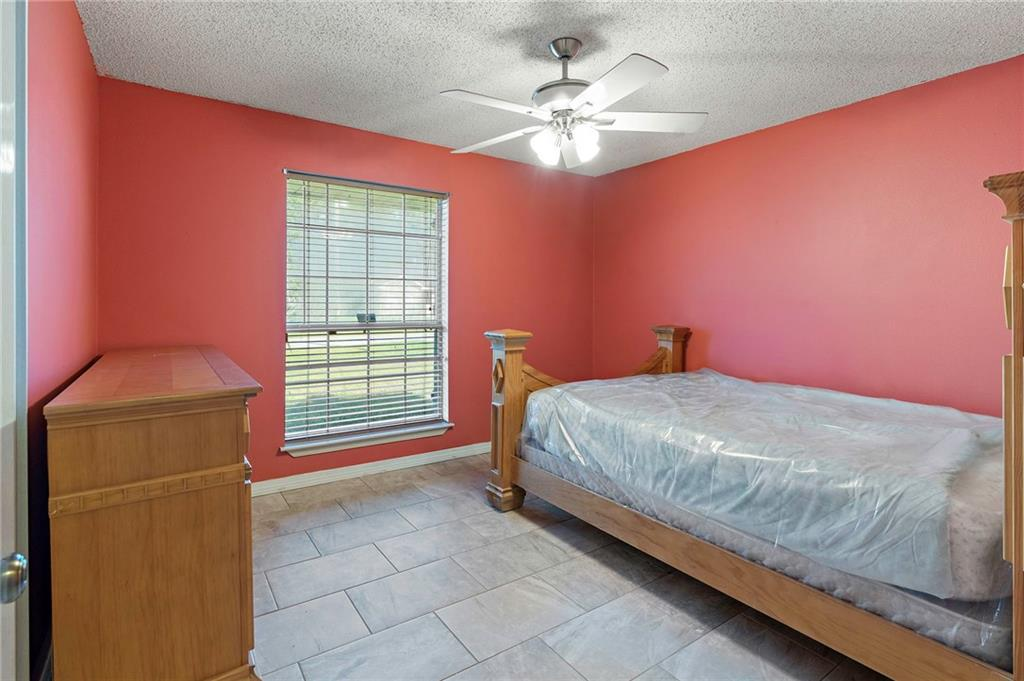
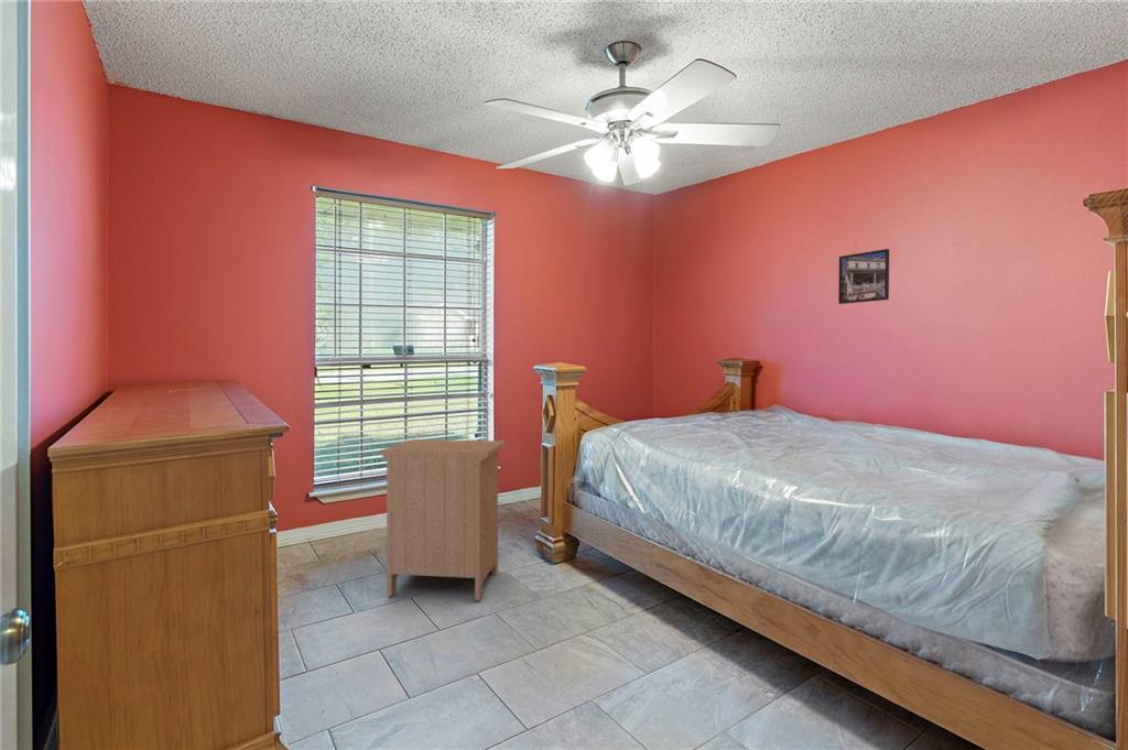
+ nightstand (446, 513)
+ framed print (863, 276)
